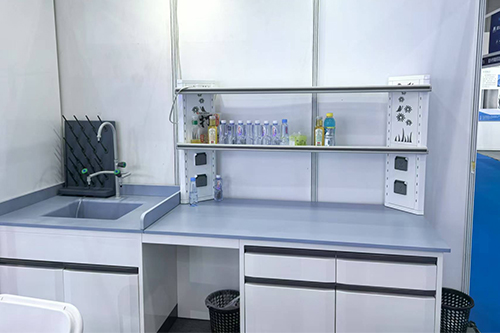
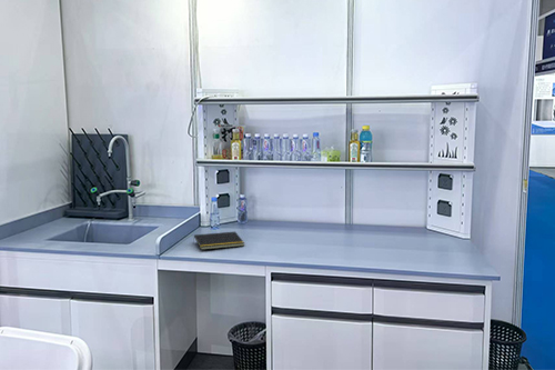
+ notepad (219, 240)
